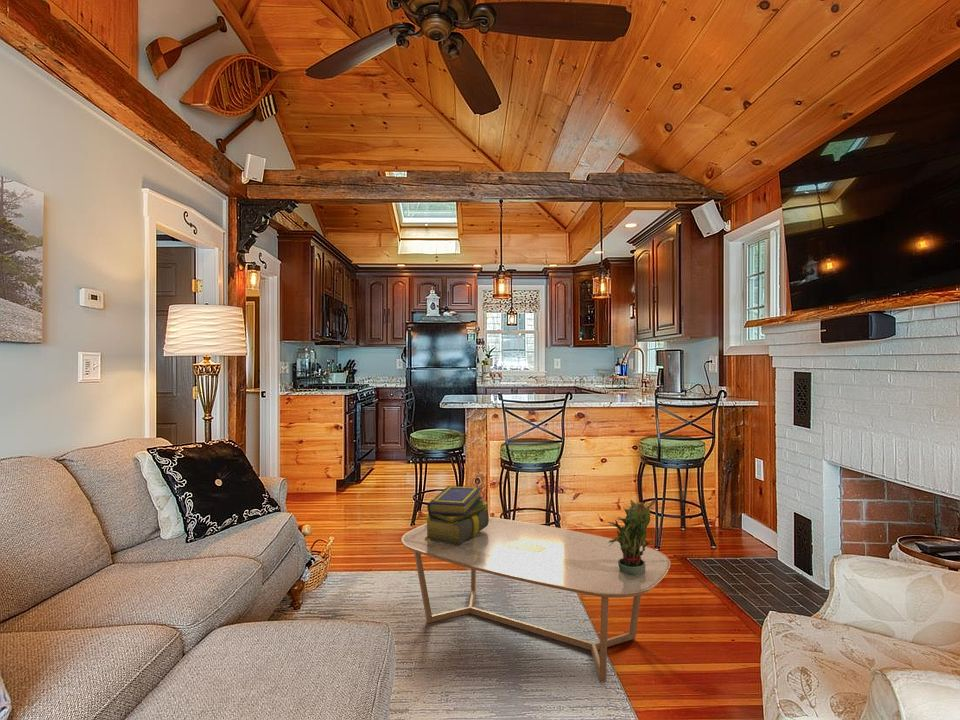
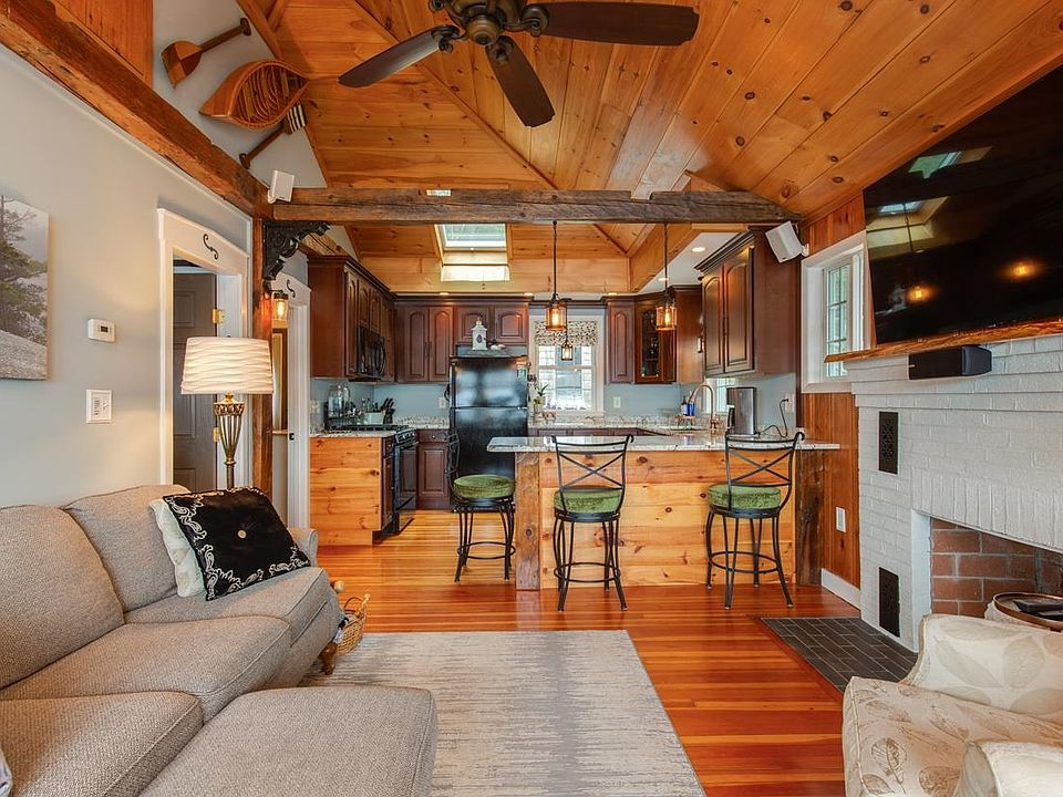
- potted plant (632, 534)
- stack of books (457, 513)
- coffee table (528, 582)
